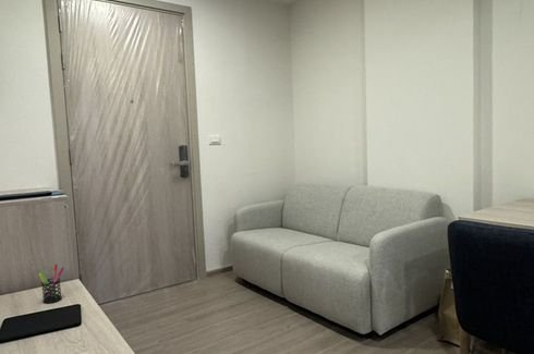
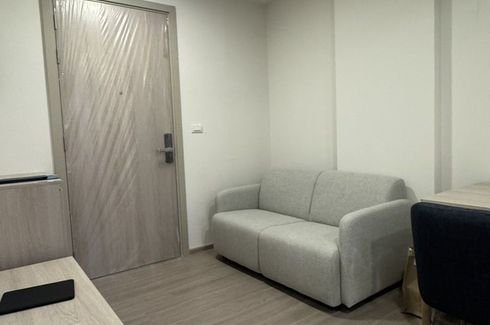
- pen holder (50, 282)
